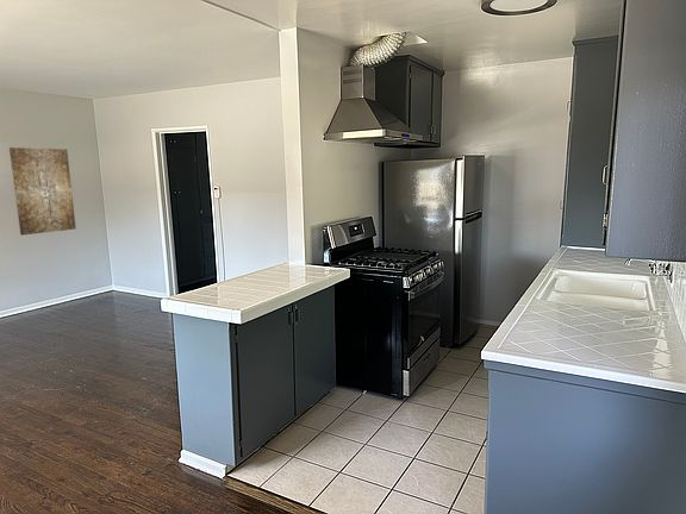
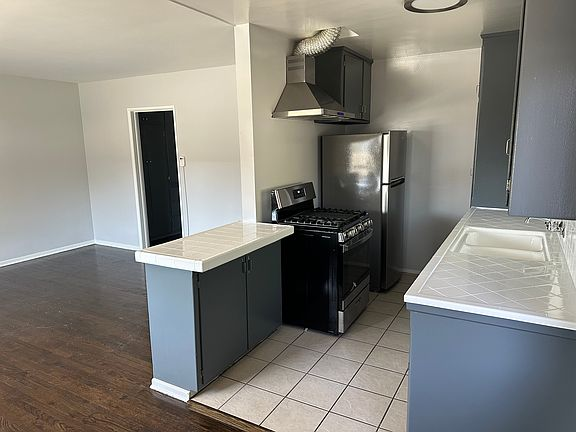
- wall art (44, 190)
